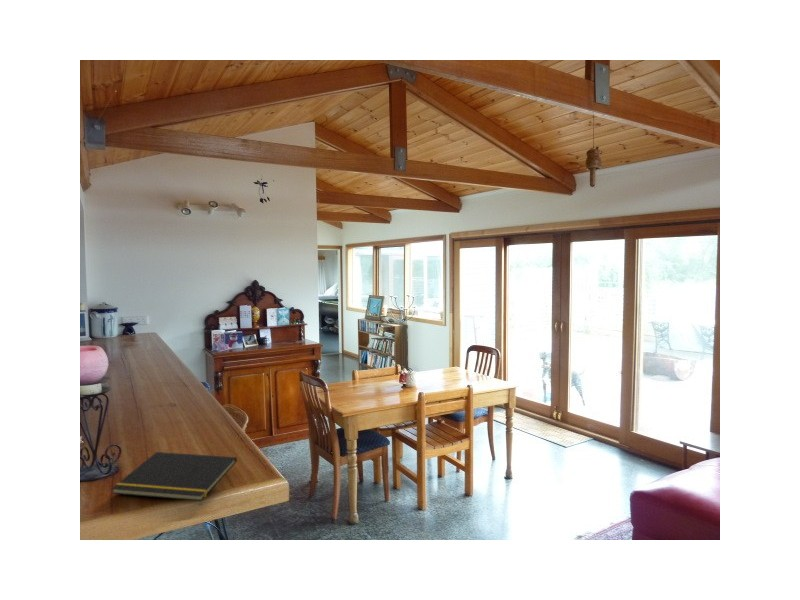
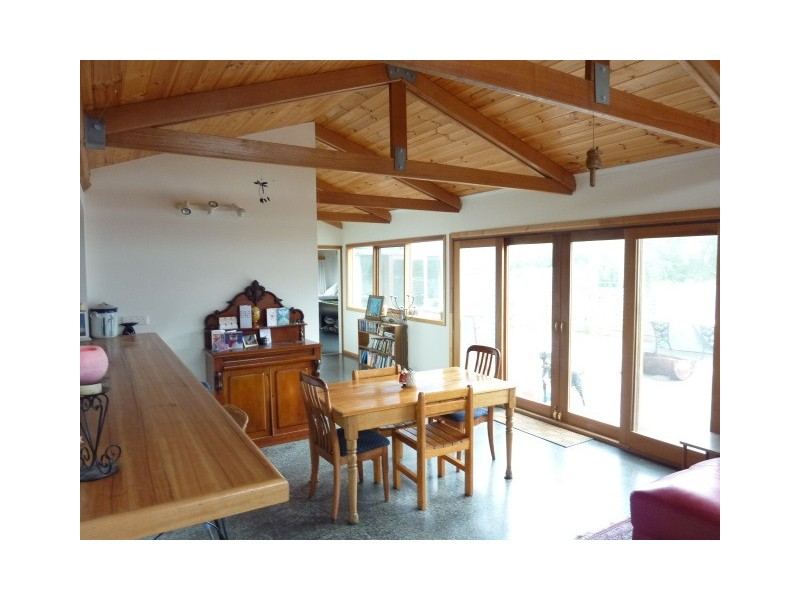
- notepad (177, 474)
